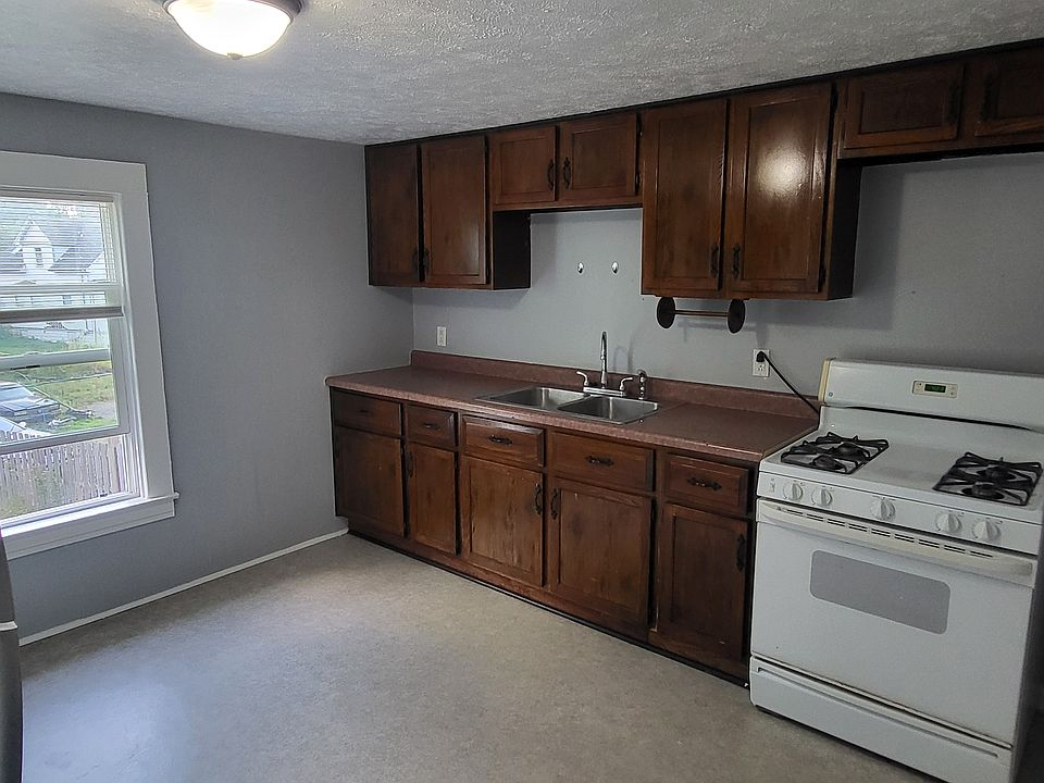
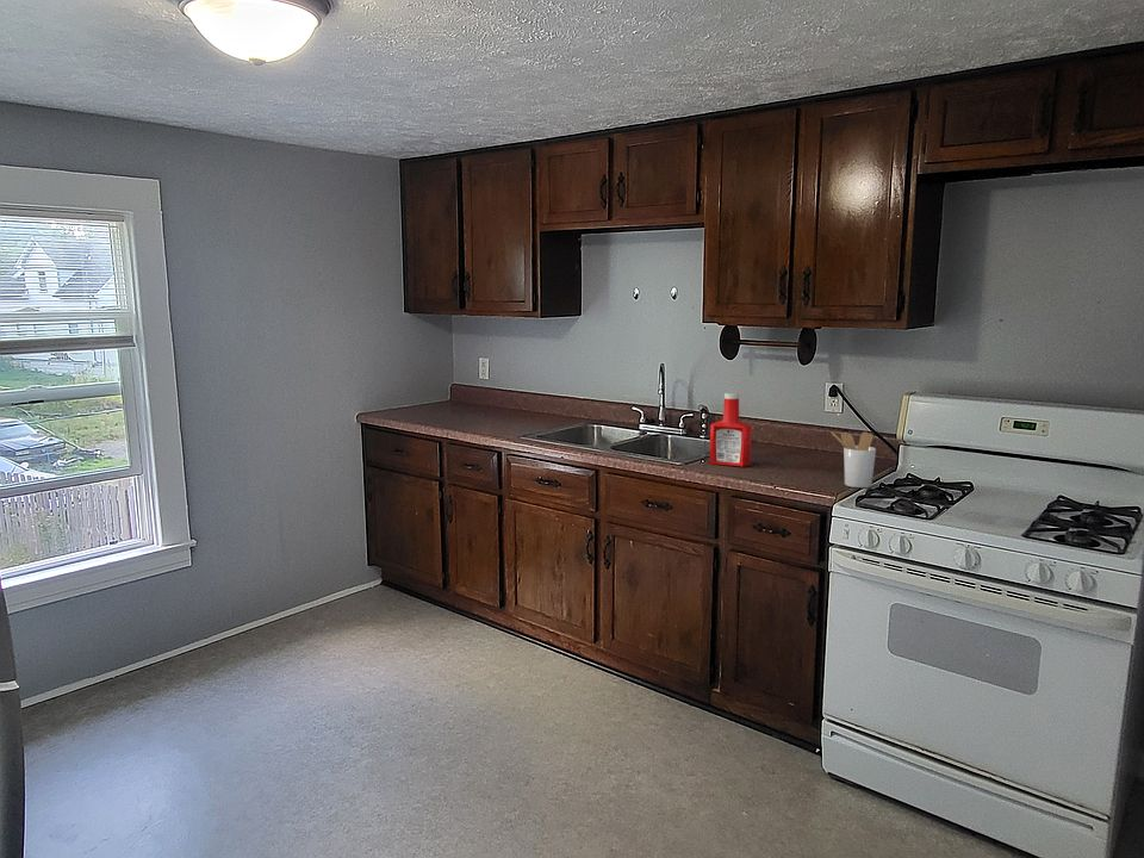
+ soap bottle (730, 428)
+ utensil holder (851, 458)
